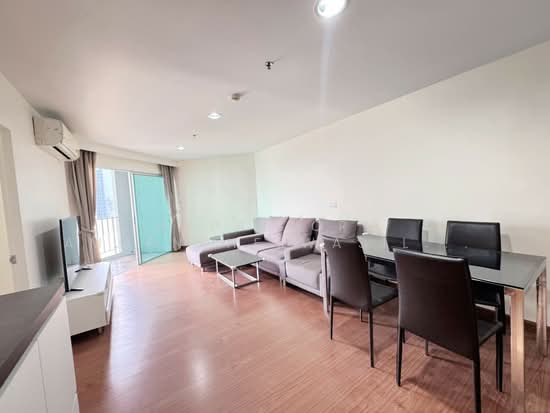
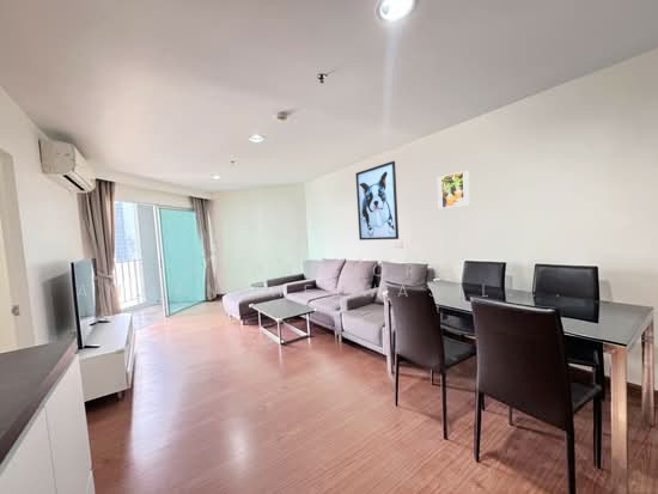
+ wall art (376, 203)
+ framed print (452, 190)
